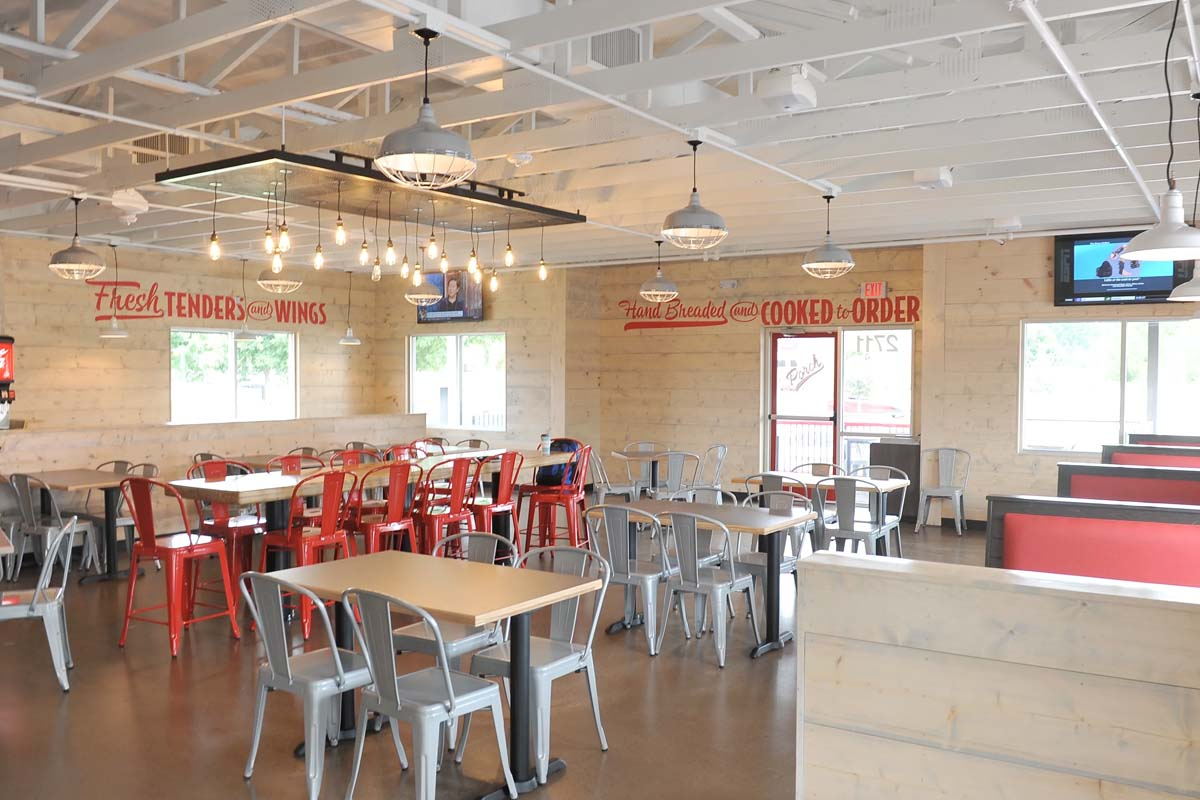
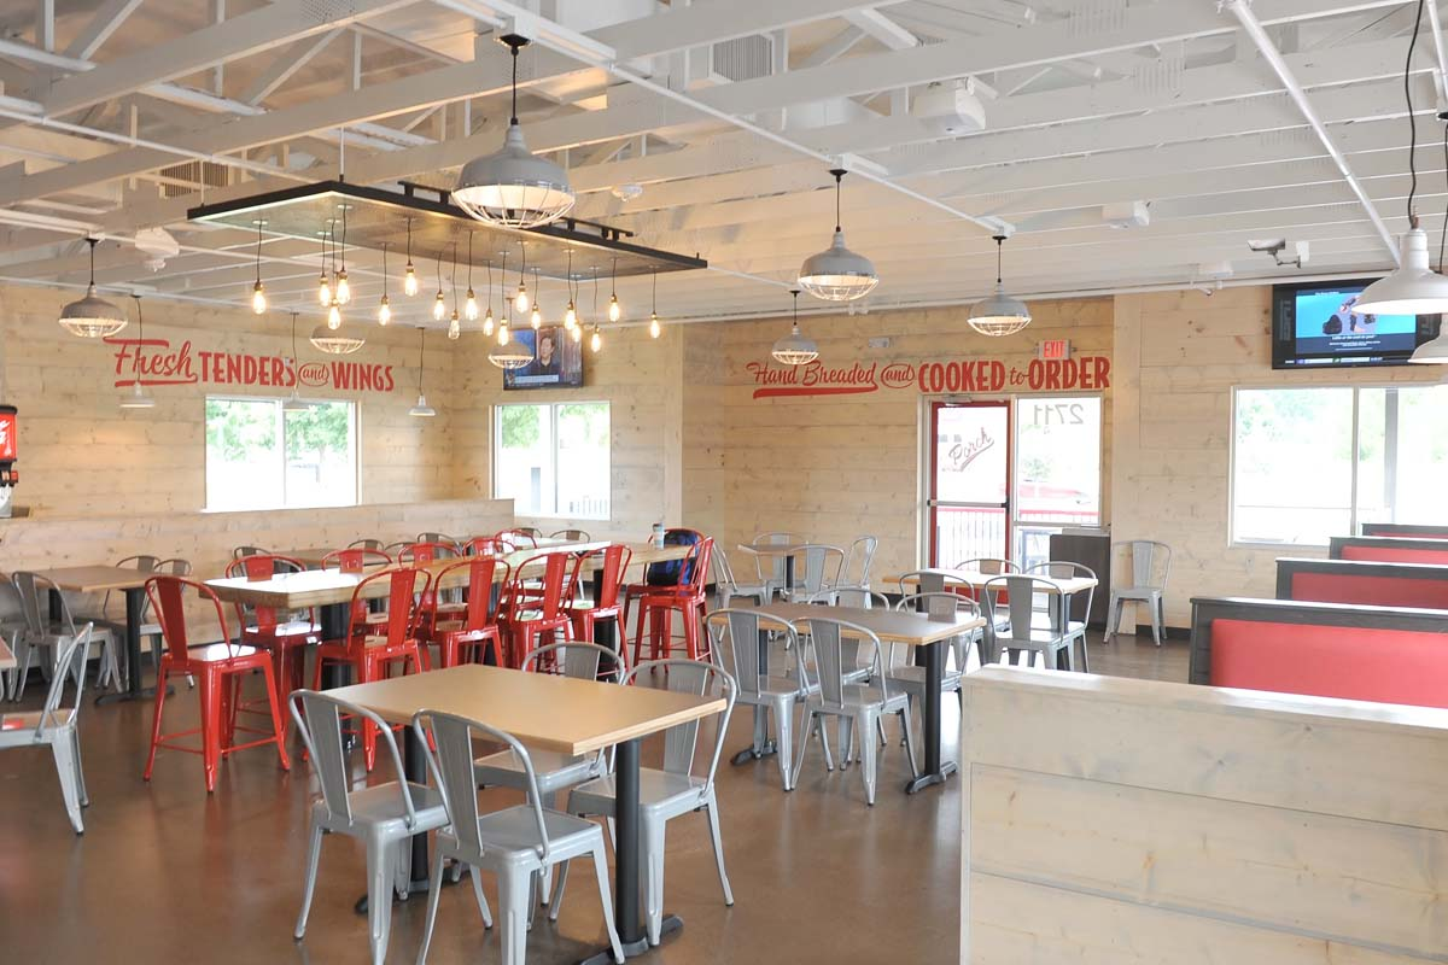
+ security camera (1277, 257)
